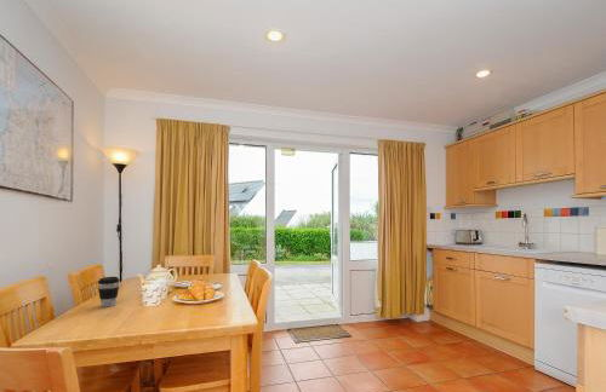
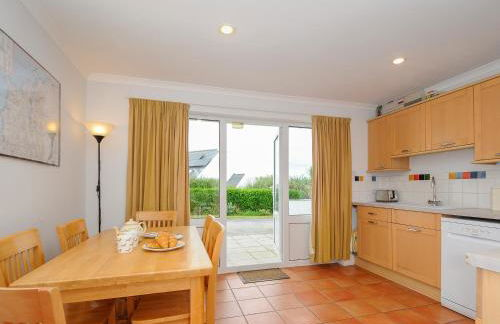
- coffee cup (108, 292)
